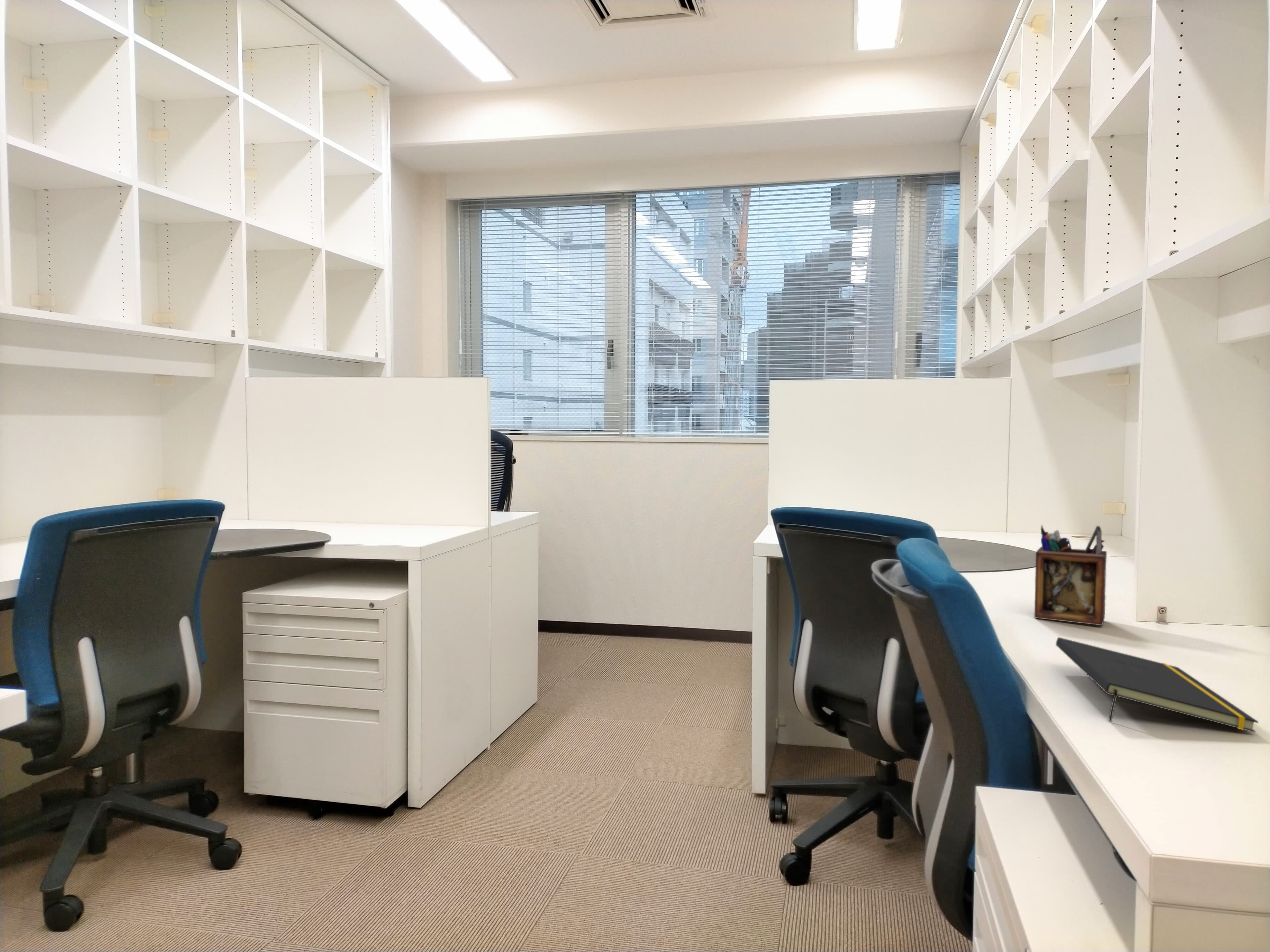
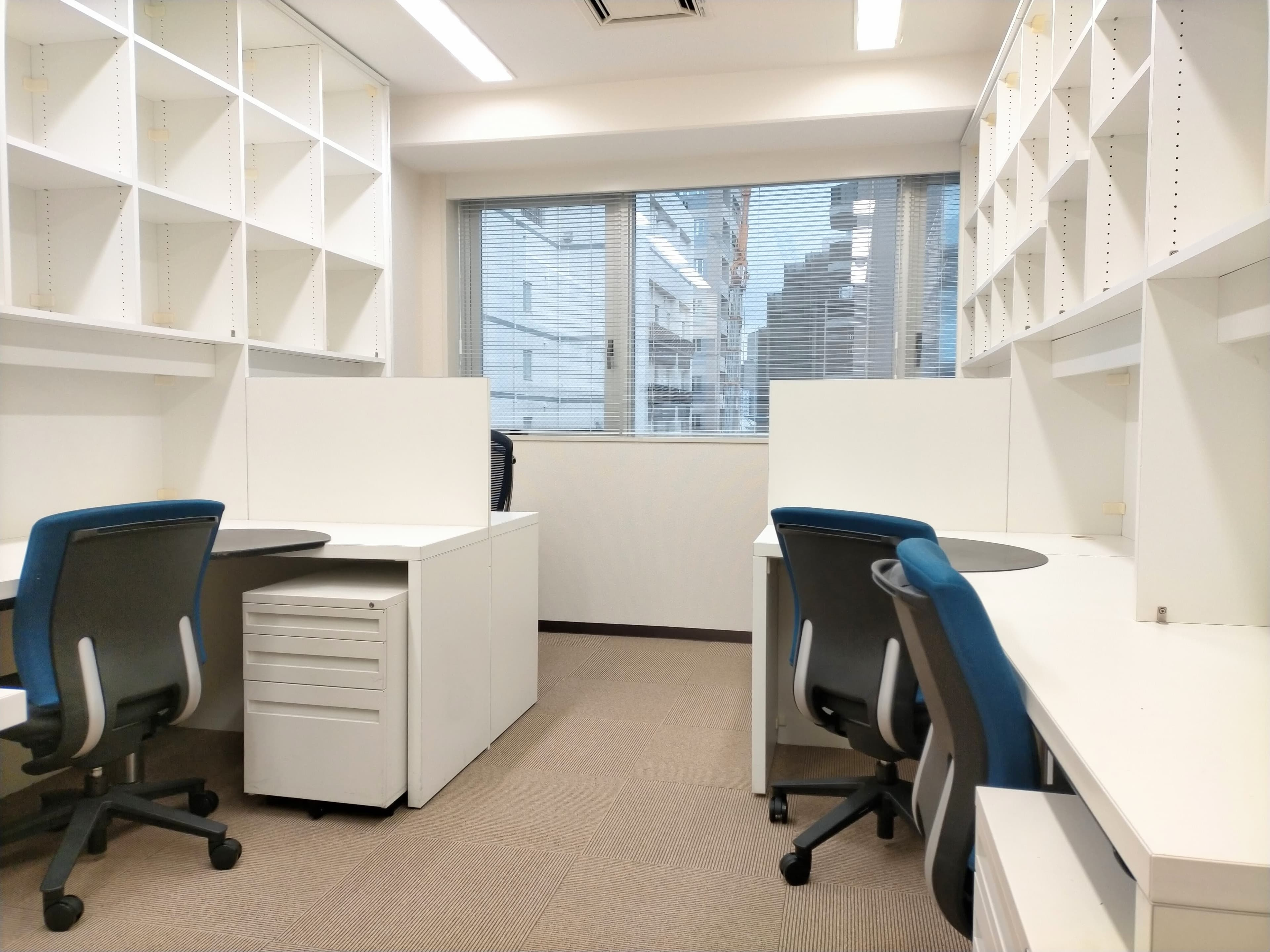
- notepad (1145, 679)
- desk organizer (1071, 572)
